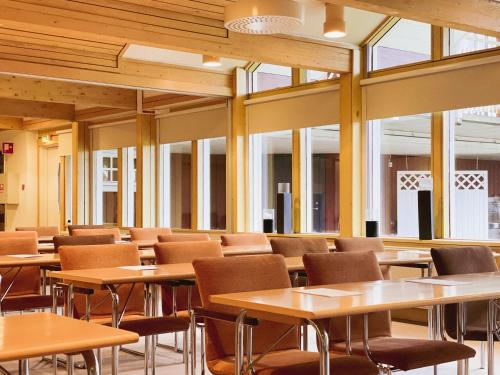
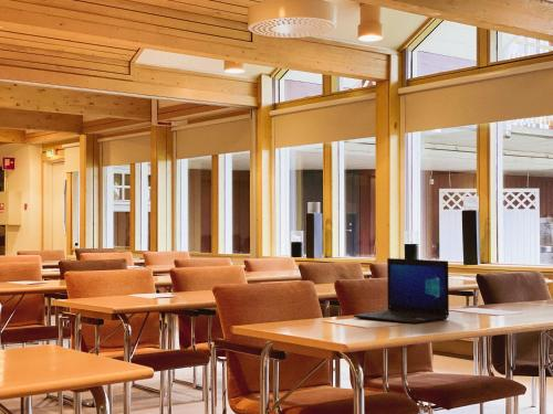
+ laptop (400, 289)
